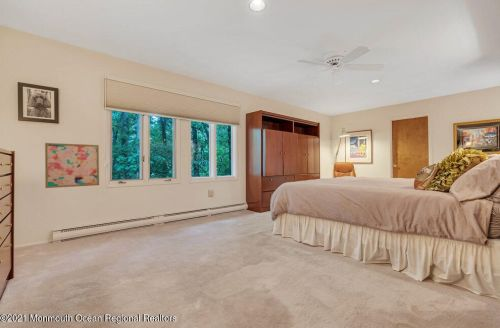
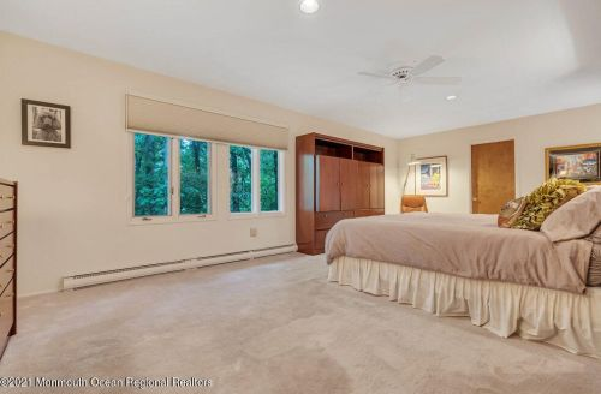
- wall art (73, 165)
